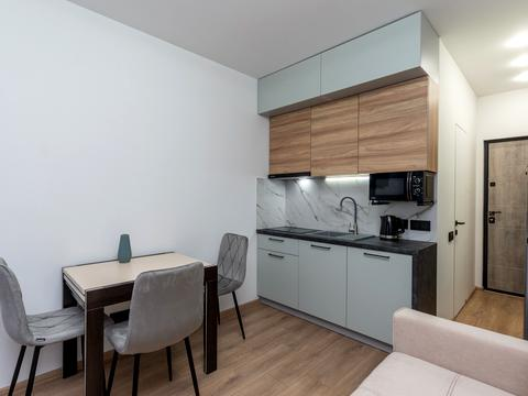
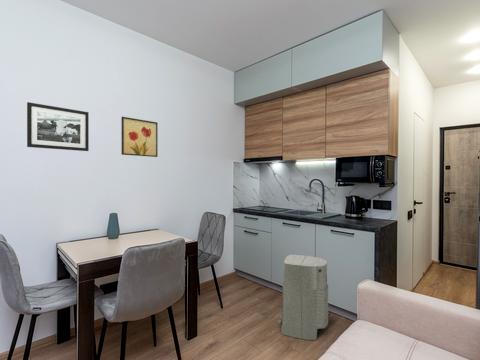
+ wall art (139, 137)
+ air purifier (303, 294)
+ picture frame (59, 128)
